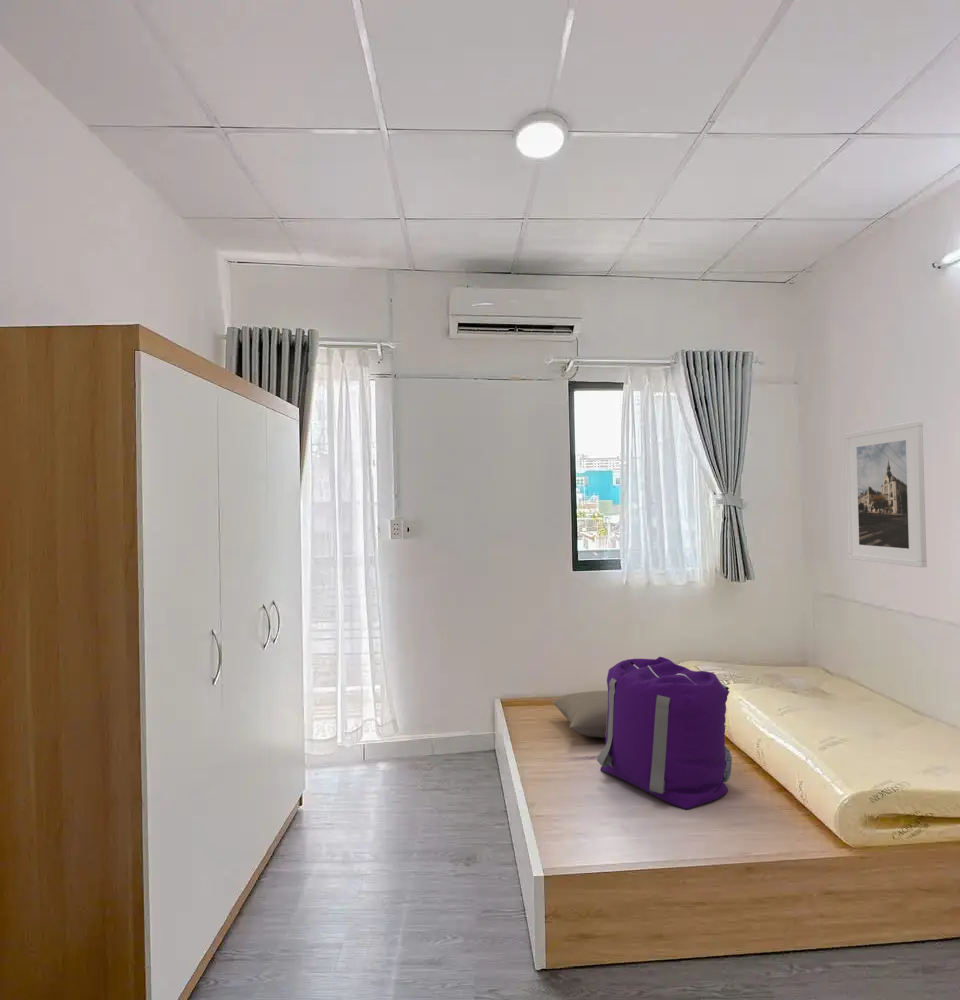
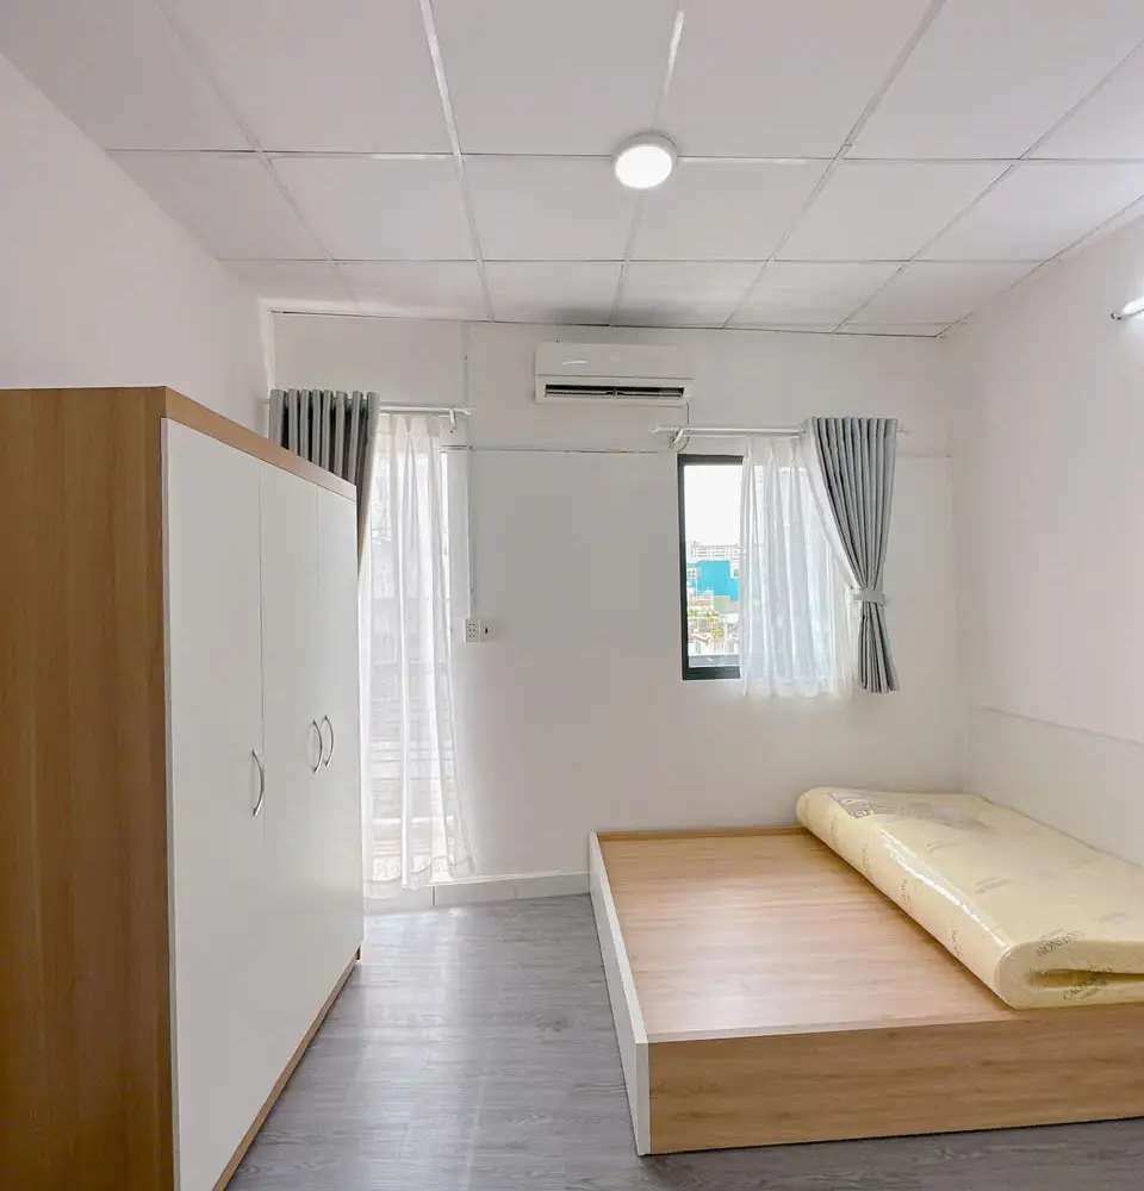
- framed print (882, 495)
- pillow (603, 712)
- backpack (662, 722)
